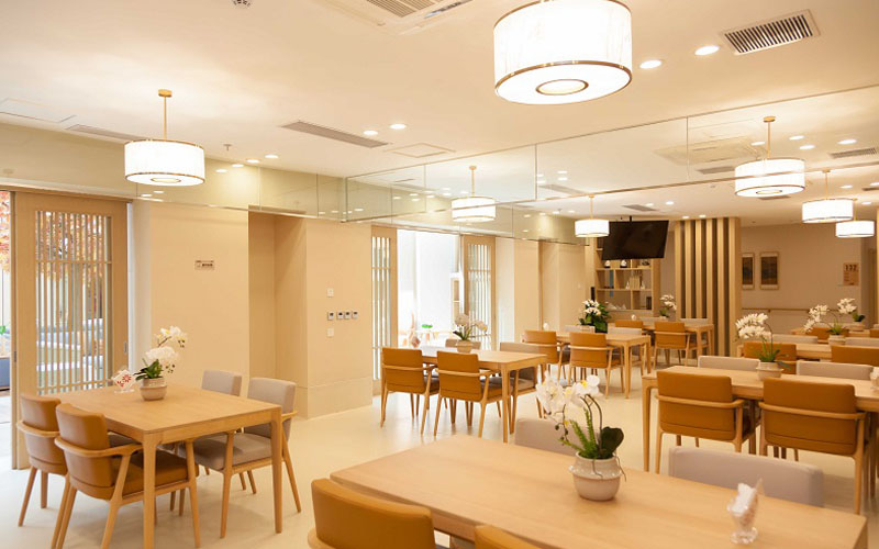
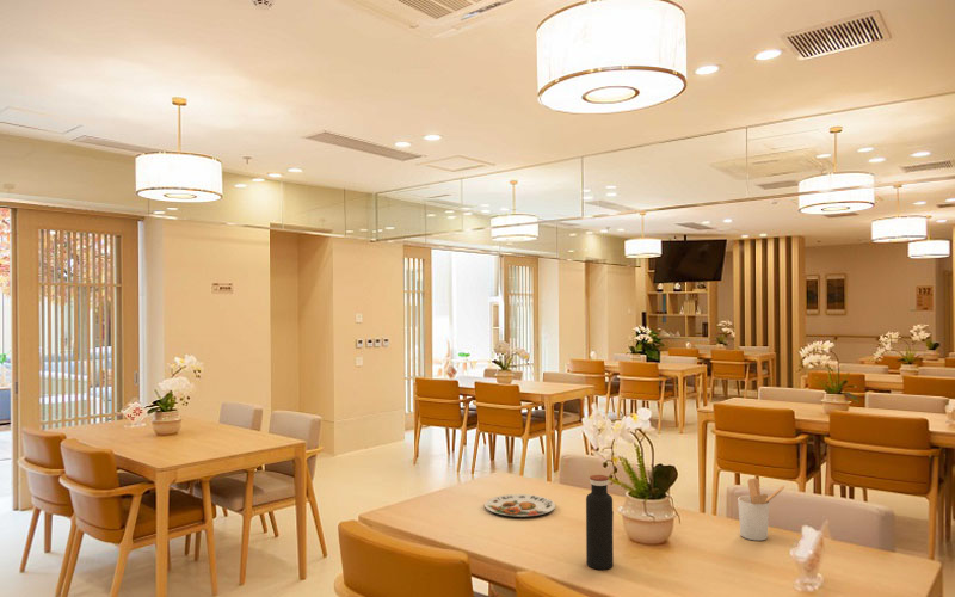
+ utensil holder (762, 510)
+ plate (519, 505)
+ water bottle (599, 521)
